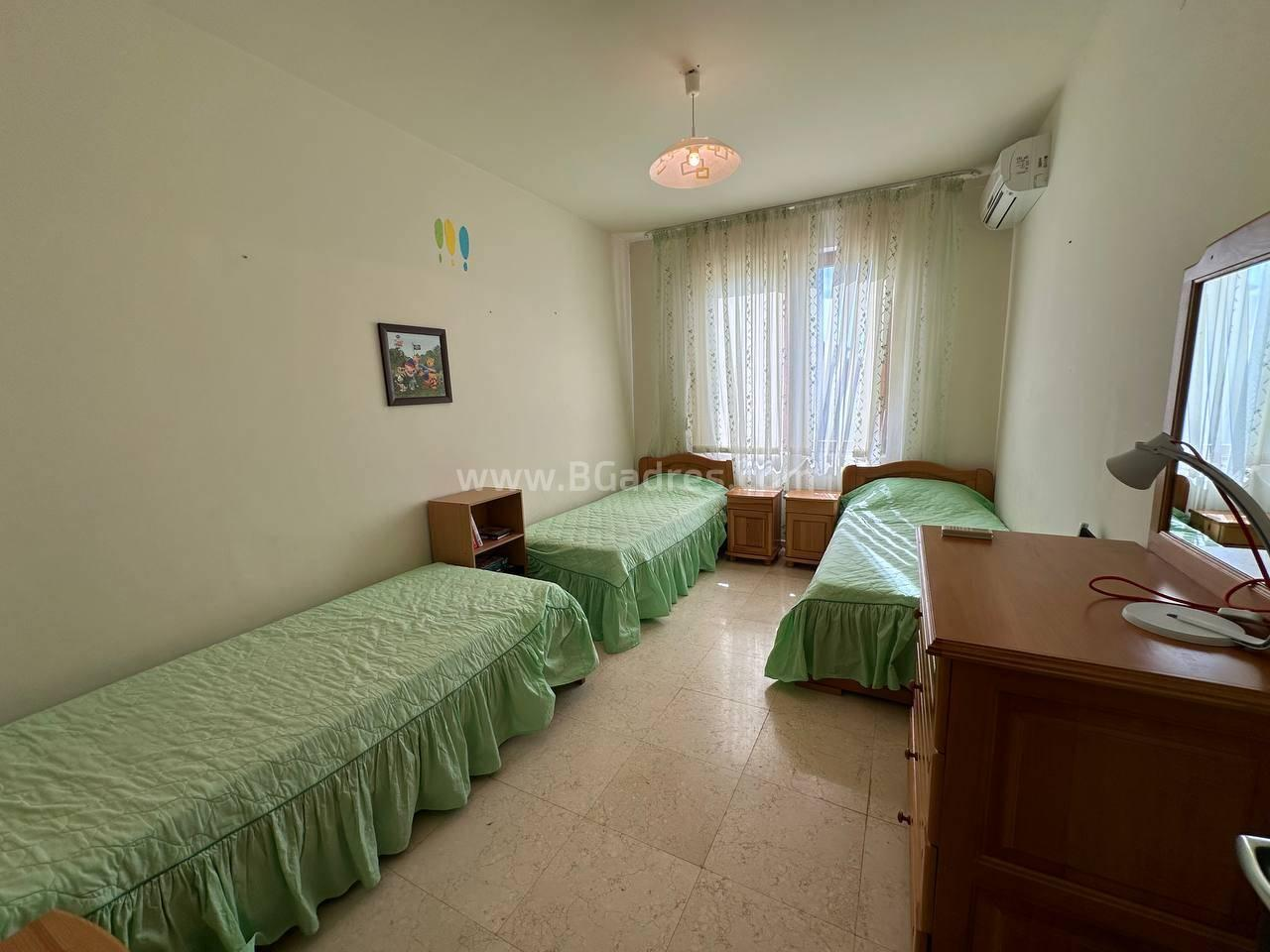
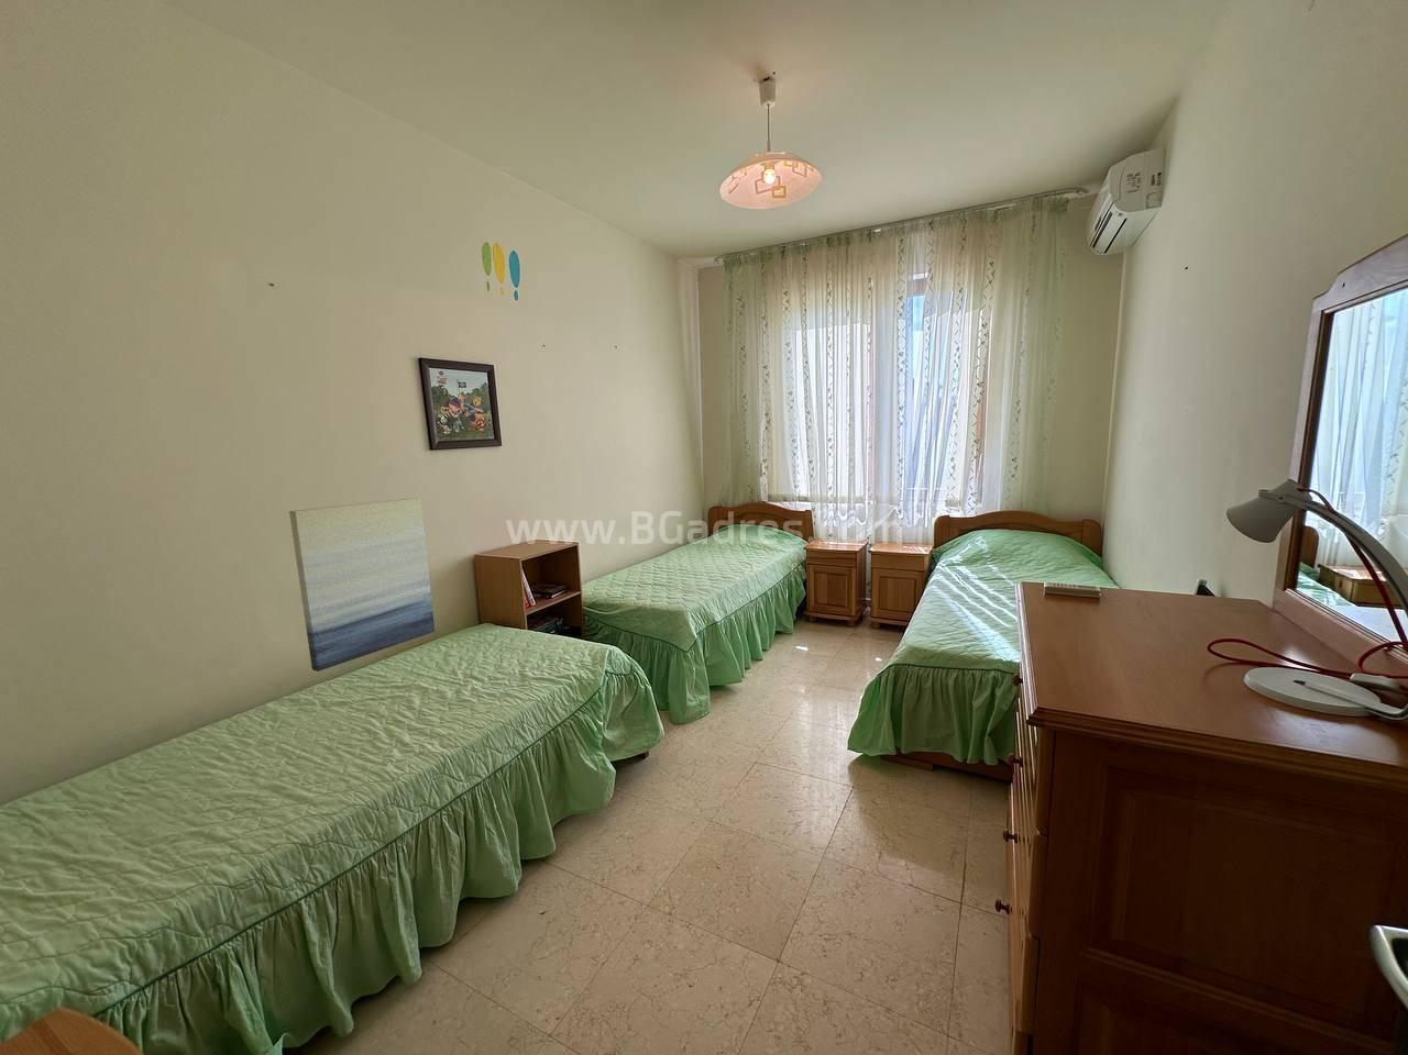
+ wall art (369, 577)
